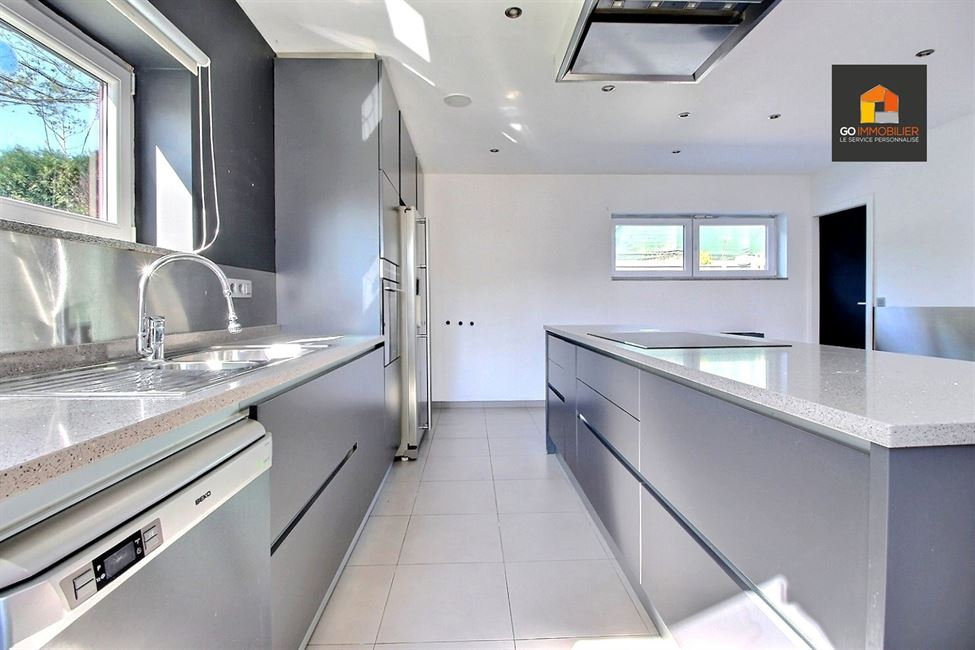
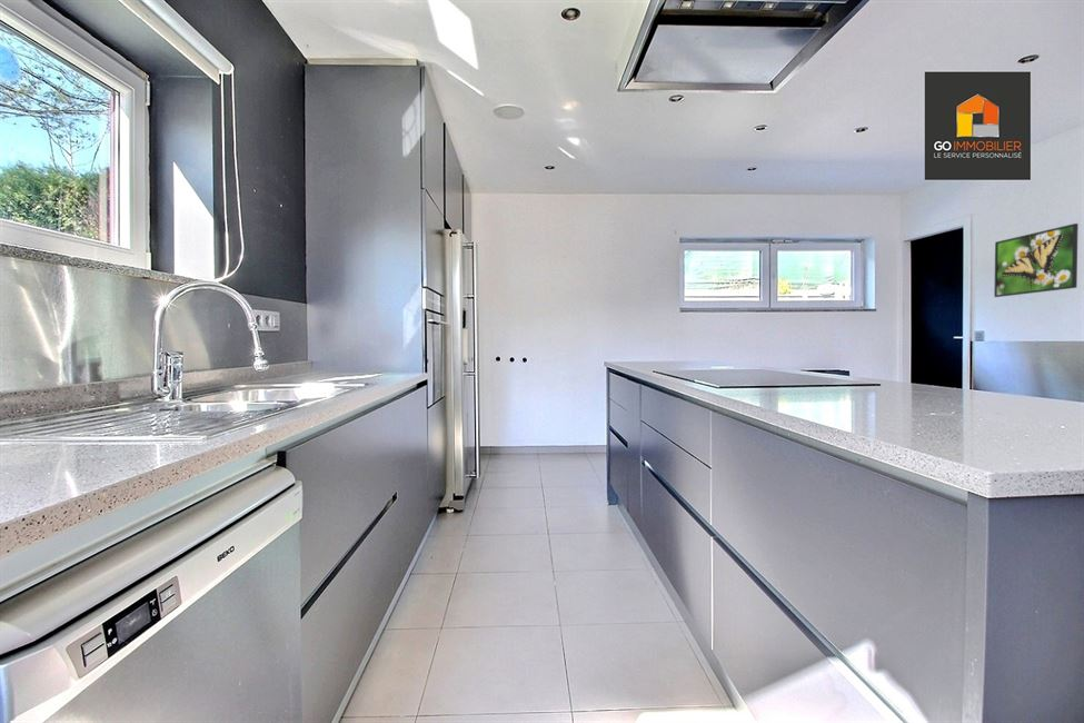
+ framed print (1033, 263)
